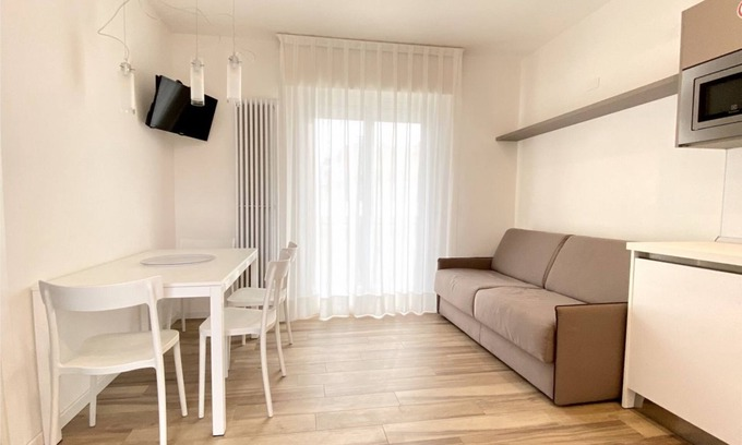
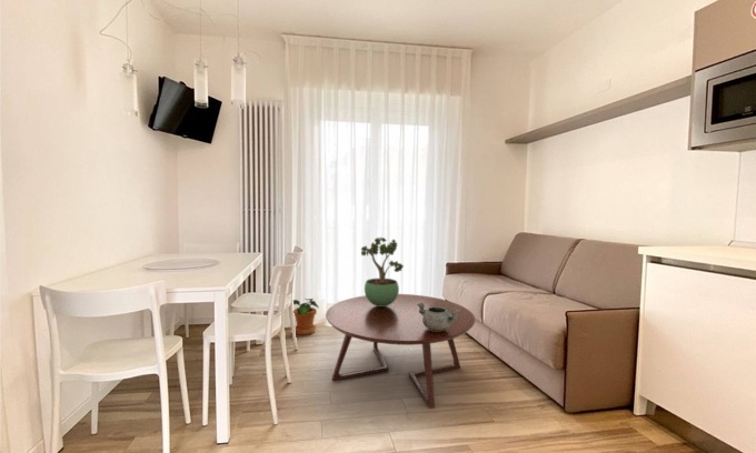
+ decorative bowl (437, 316)
+ coffee table (398, 342)
+ potted plant (302, 316)
+ potted plant (379, 271)
